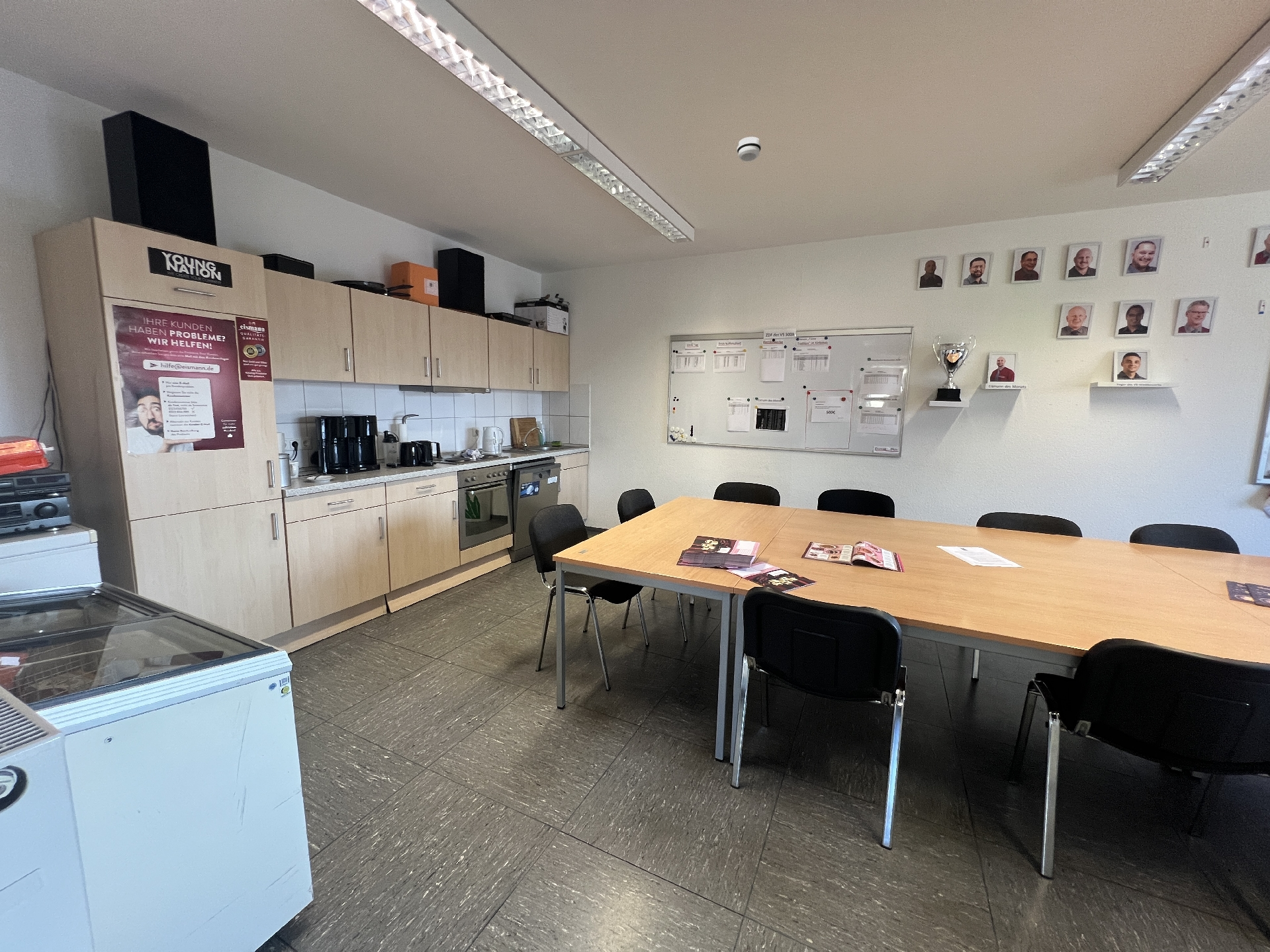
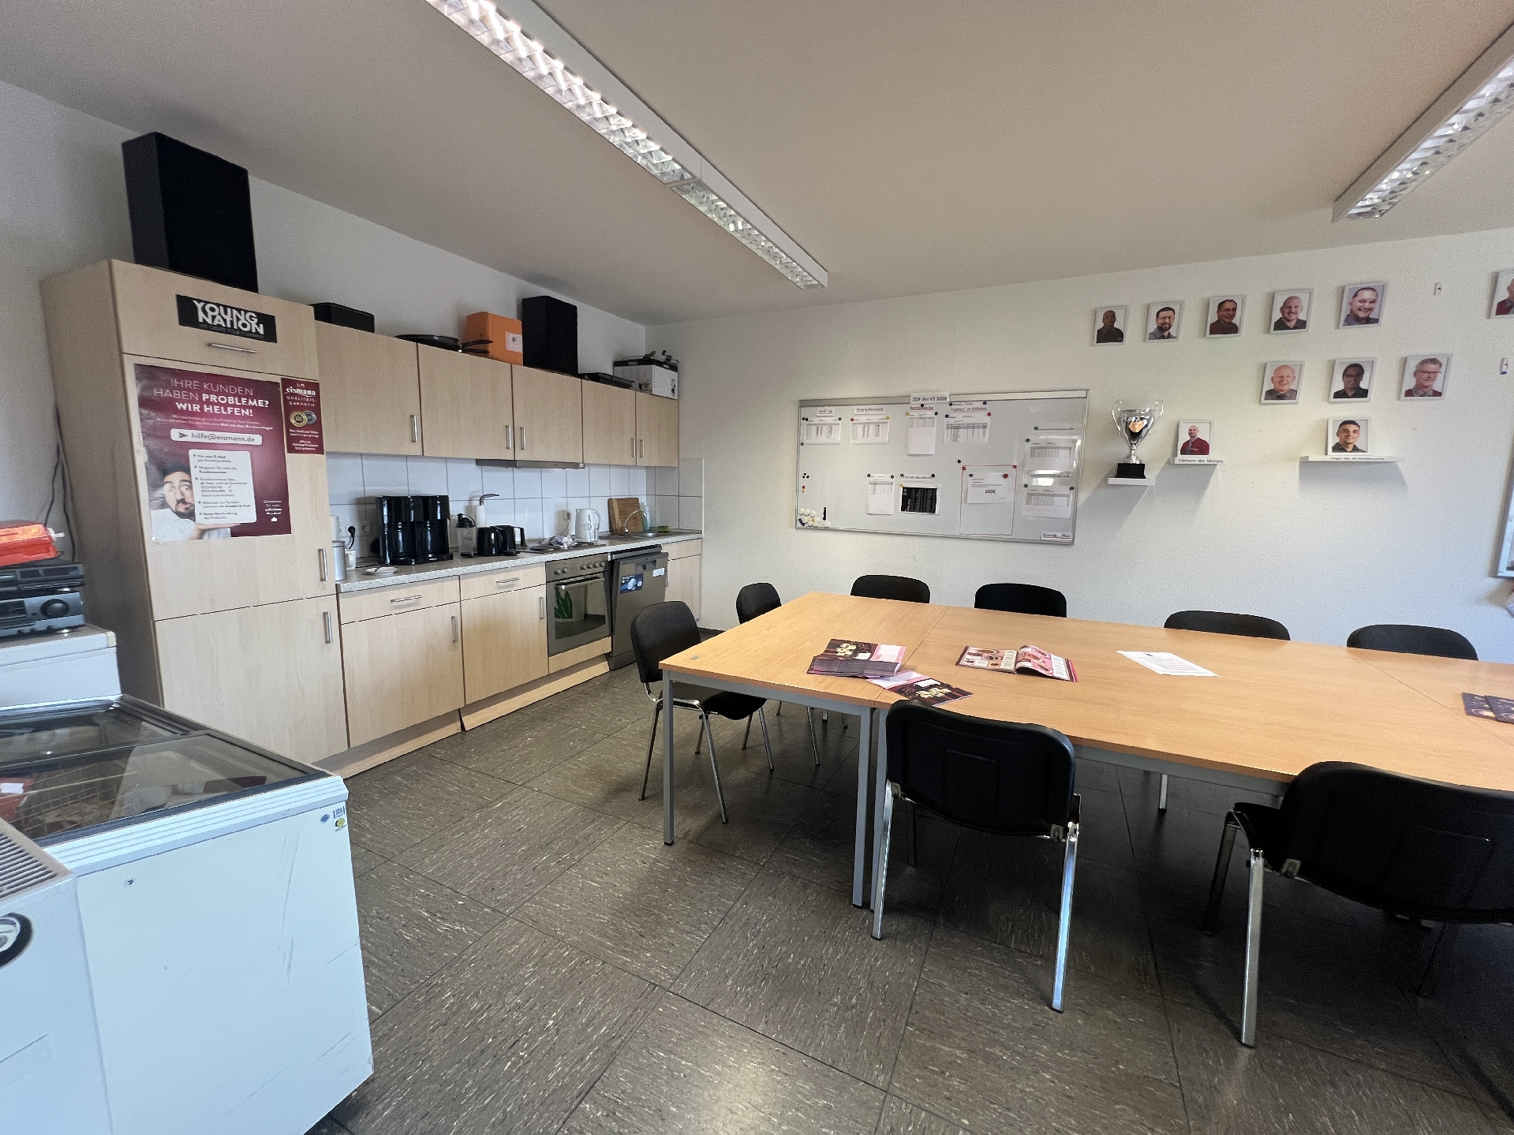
- smoke detector (748, 150)
